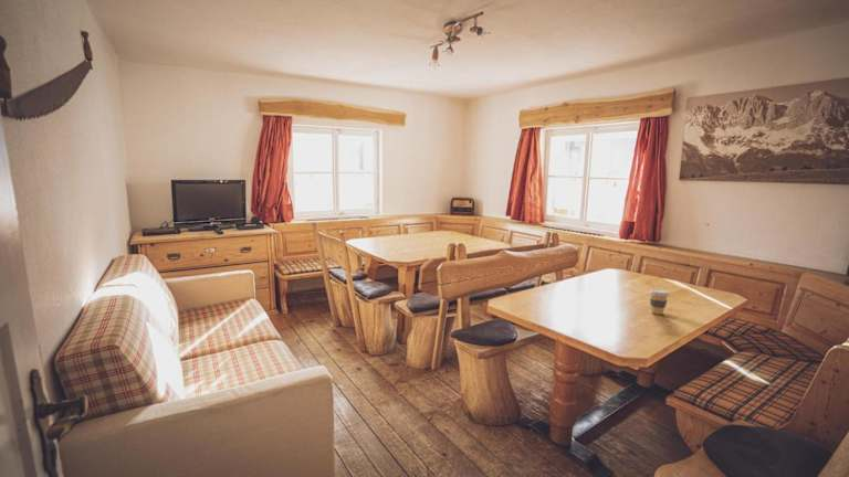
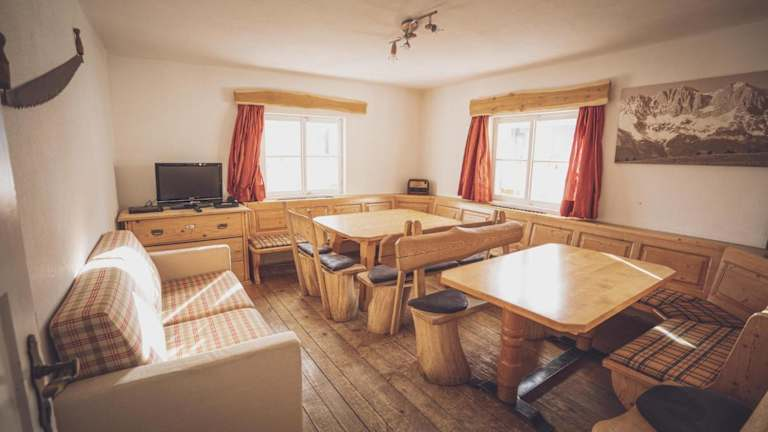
- coffee cup (658, 301)
